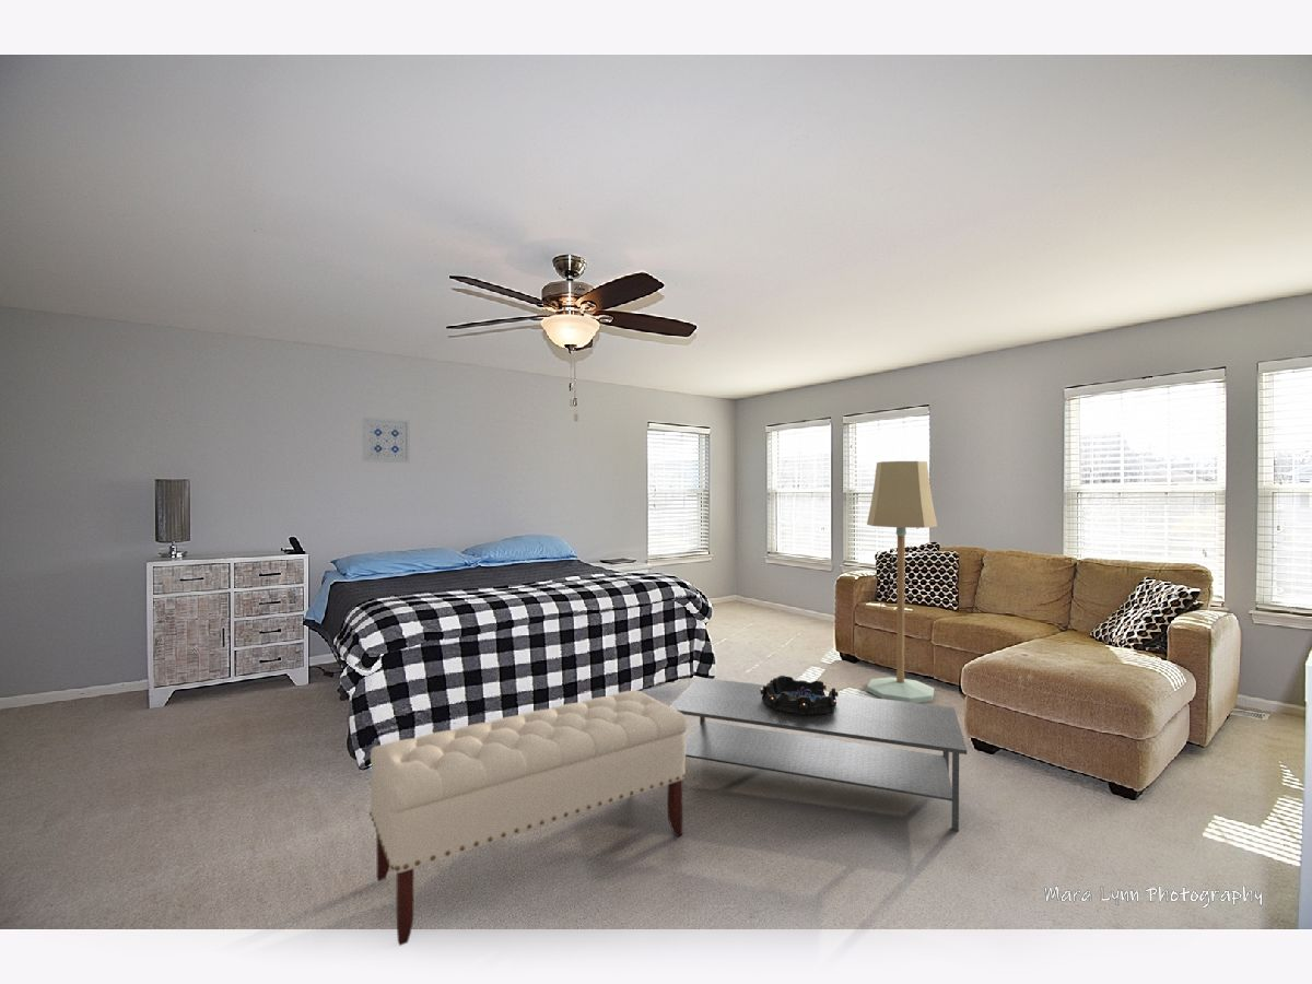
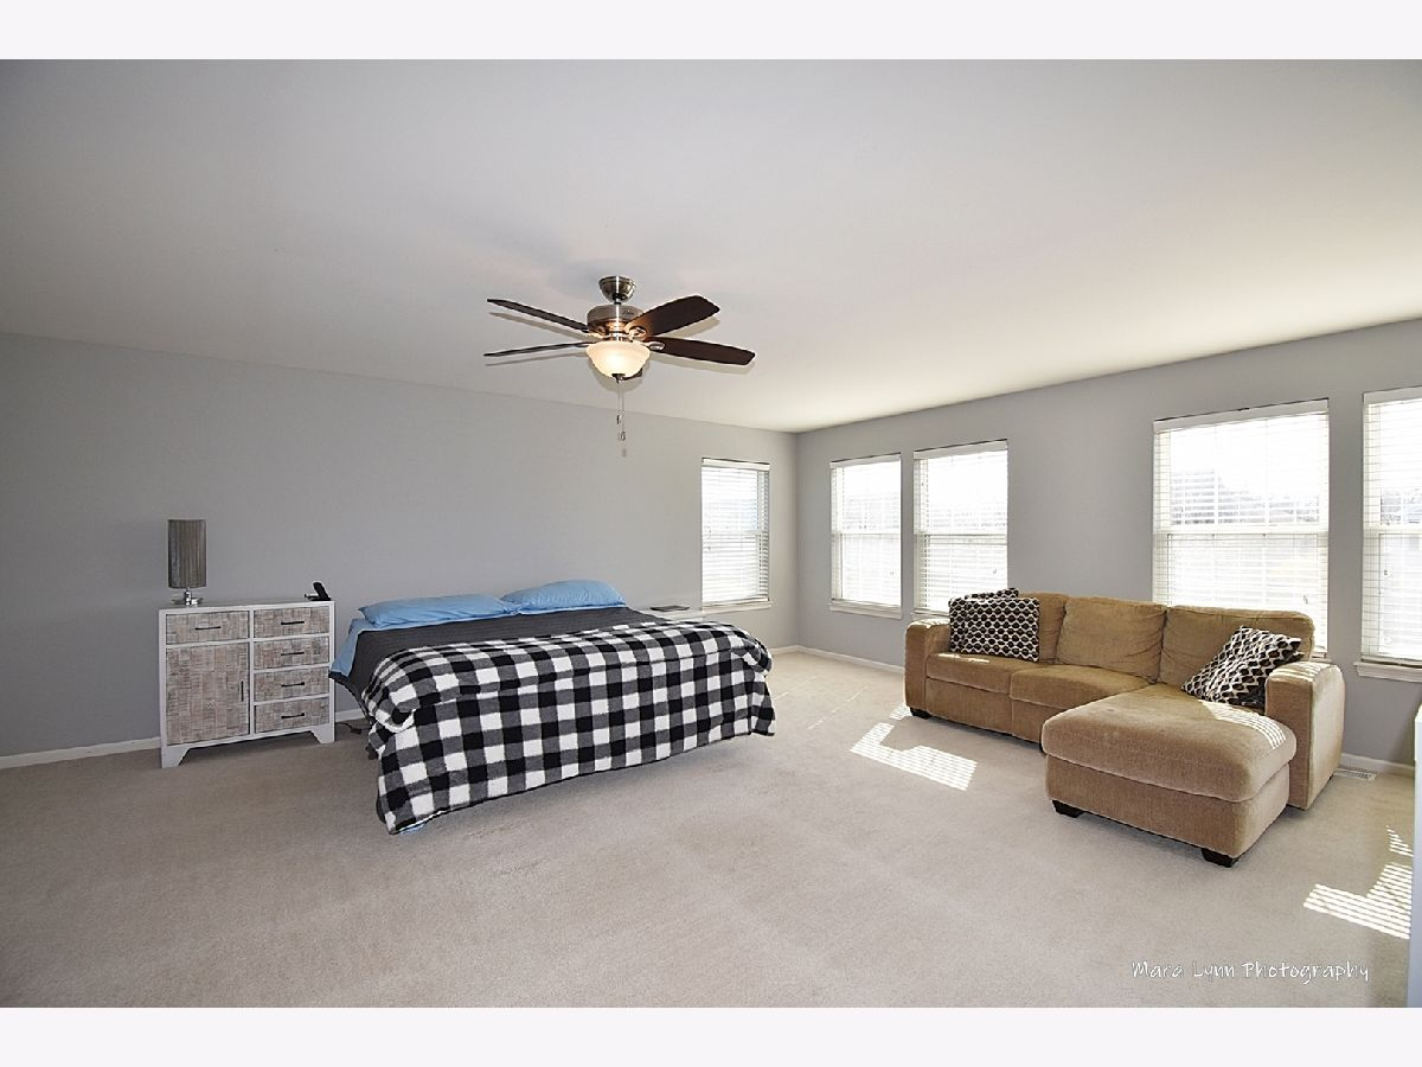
- wall art (386, 441)
- coffee table (810, 745)
- decorative bowl (798, 692)
- bench (538, 790)
- floor lamp (901, 577)
